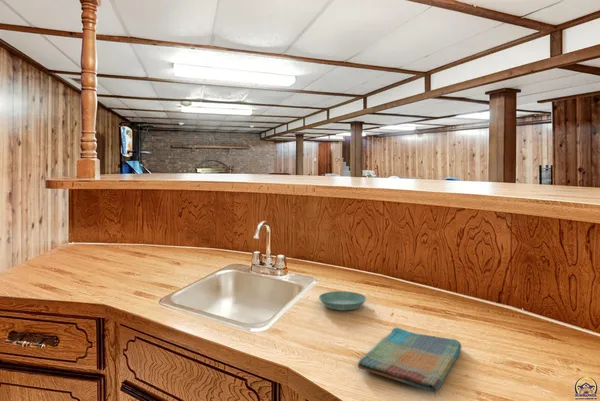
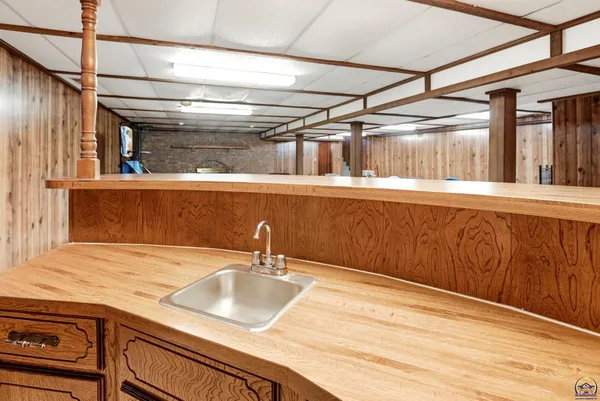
- saucer (342, 301)
- dish towel (412, 353)
